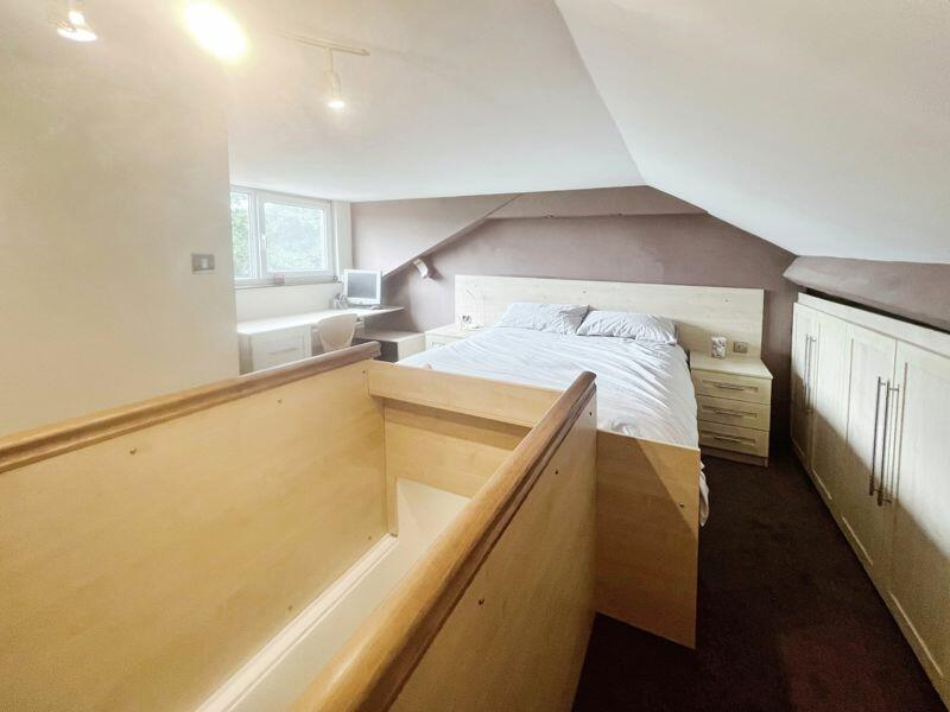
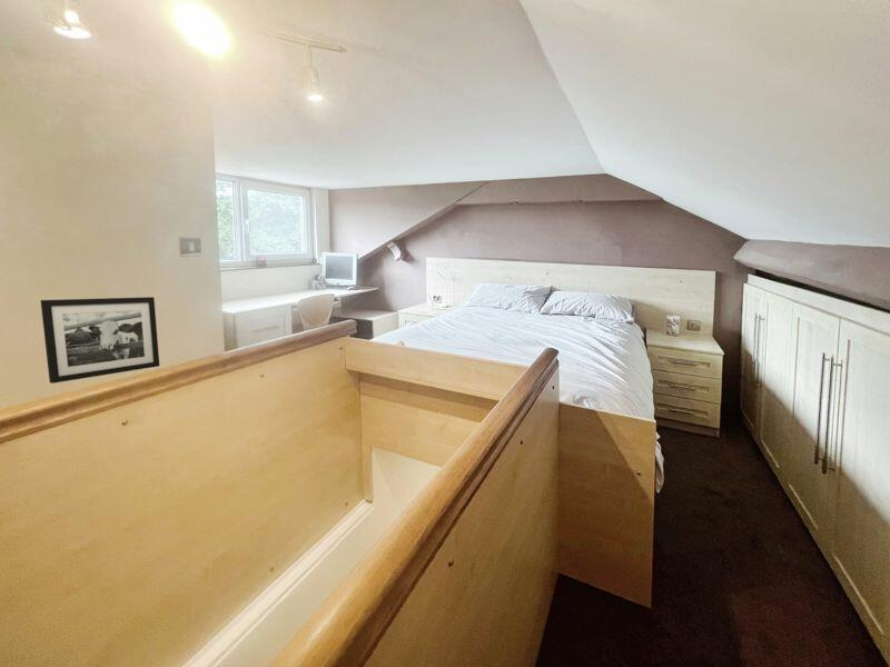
+ picture frame (106, 336)
